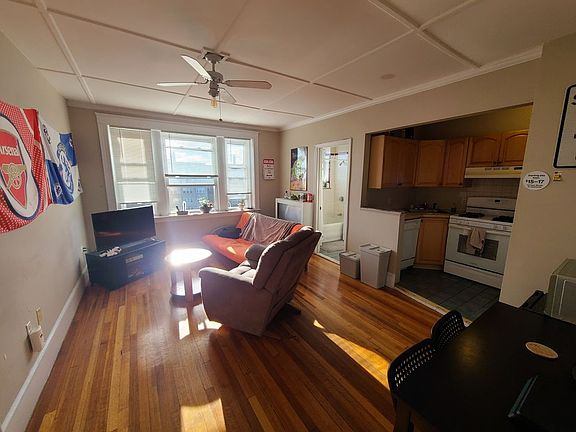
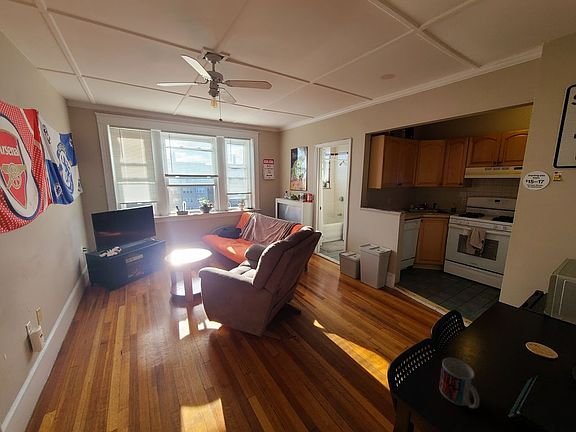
+ mug (461, 384)
